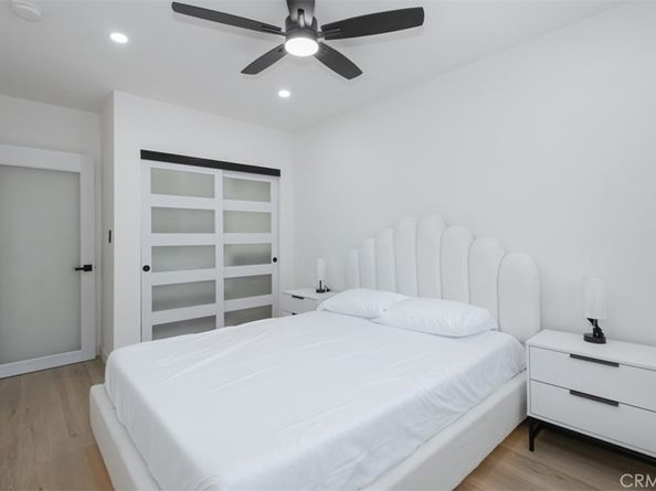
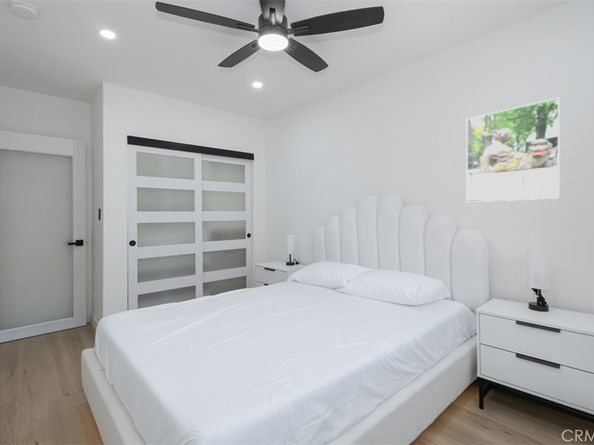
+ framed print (509, 154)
